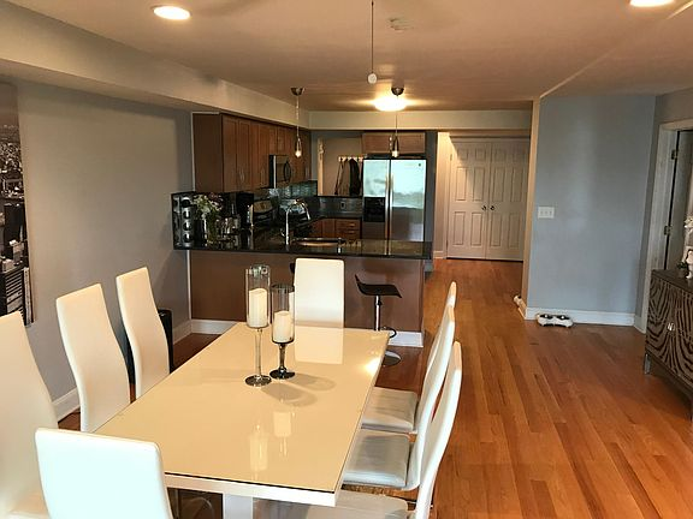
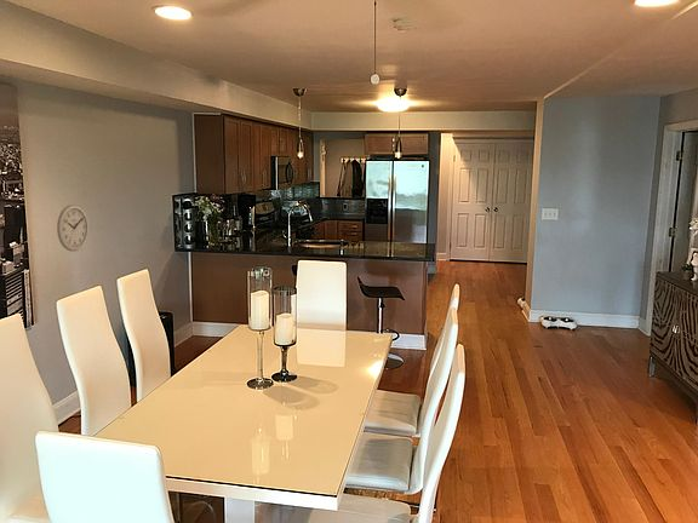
+ wall clock (74, 228)
